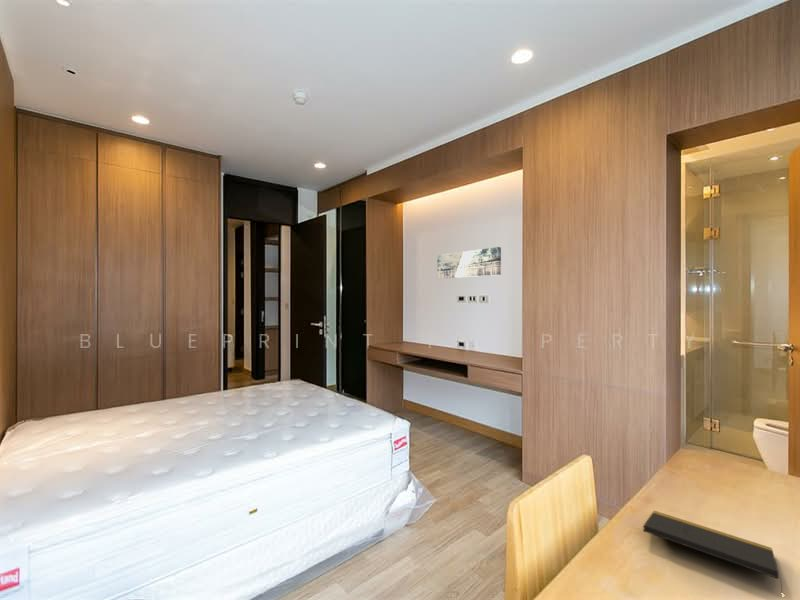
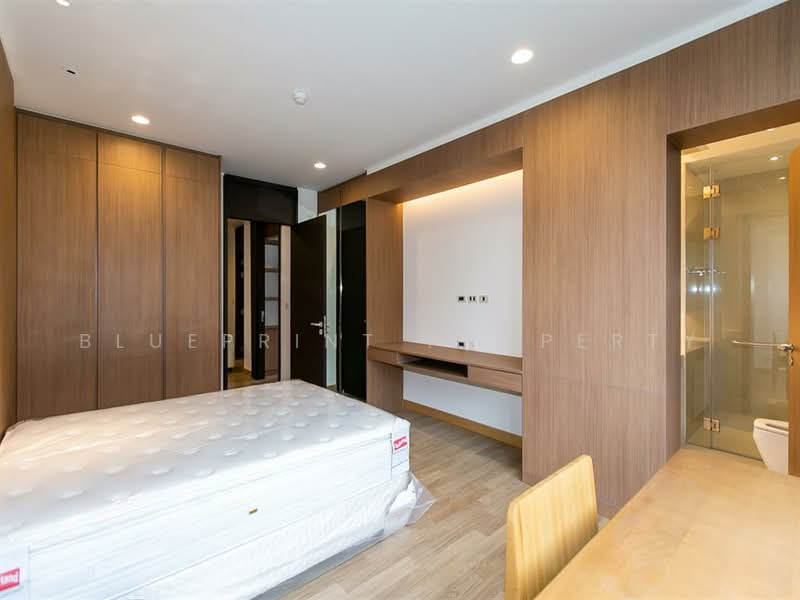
- wall art (466, 264)
- notepad (706, 539)
